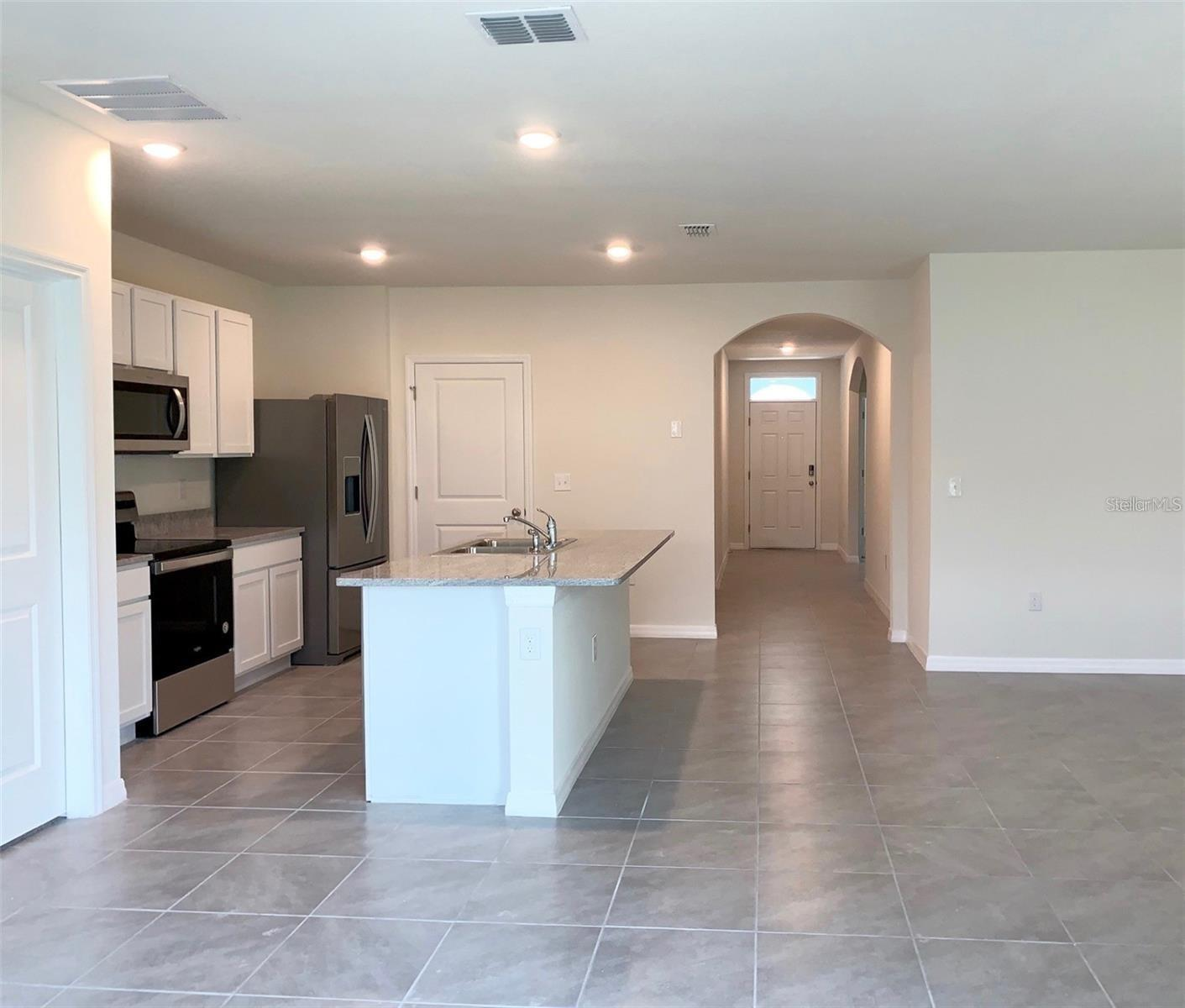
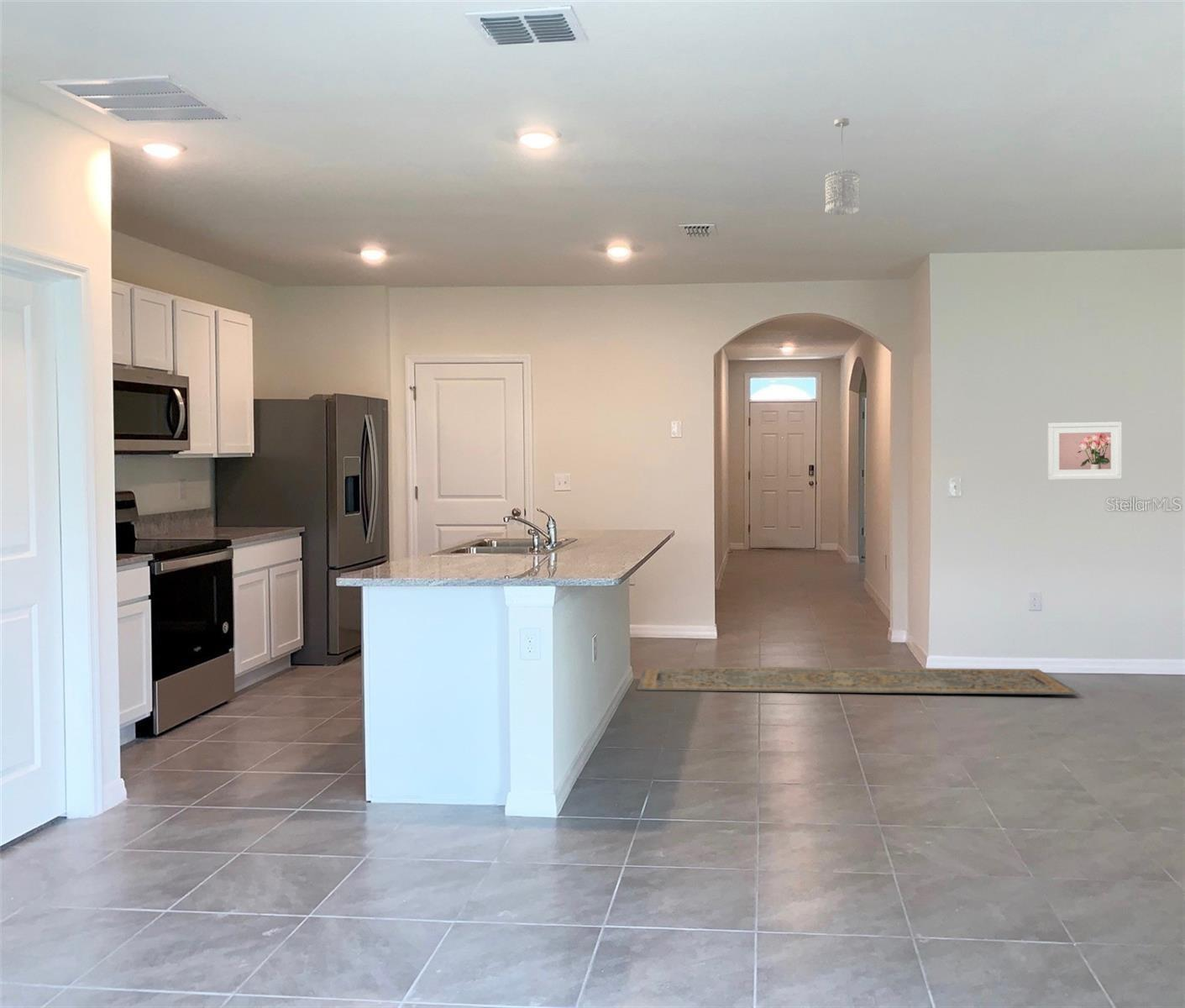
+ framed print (1084, 450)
+ rug (845, 679)
+ pendant light (842, 171)
